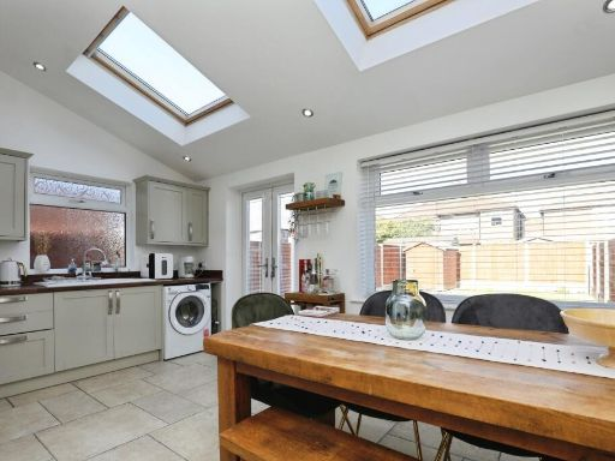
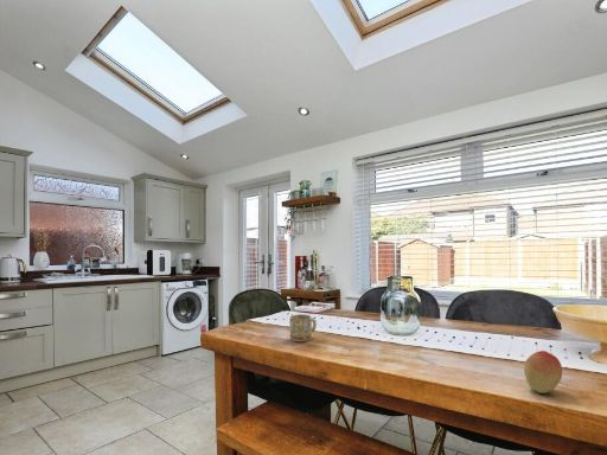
+ mug (304, 326)
+ fruit (543, 371)
